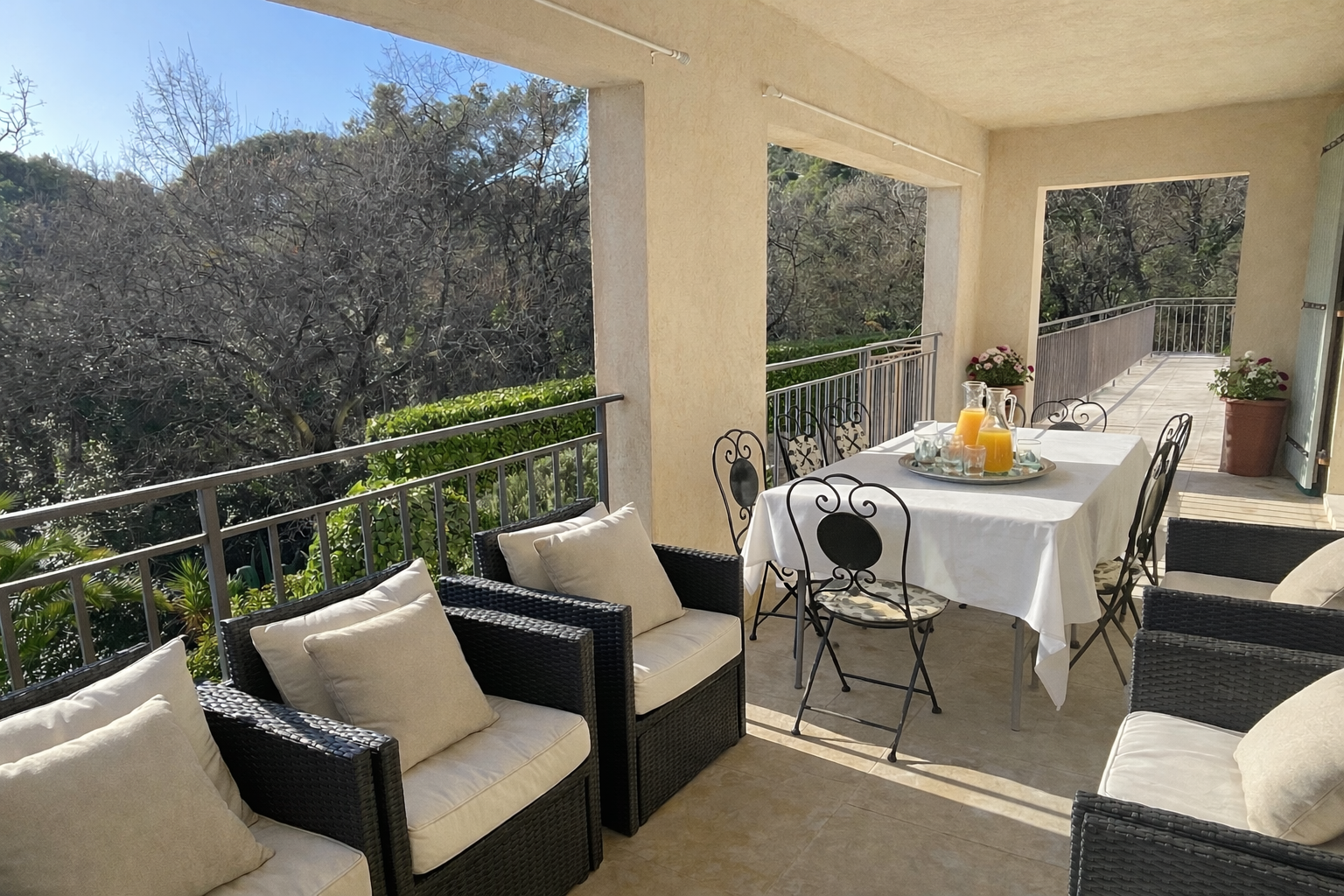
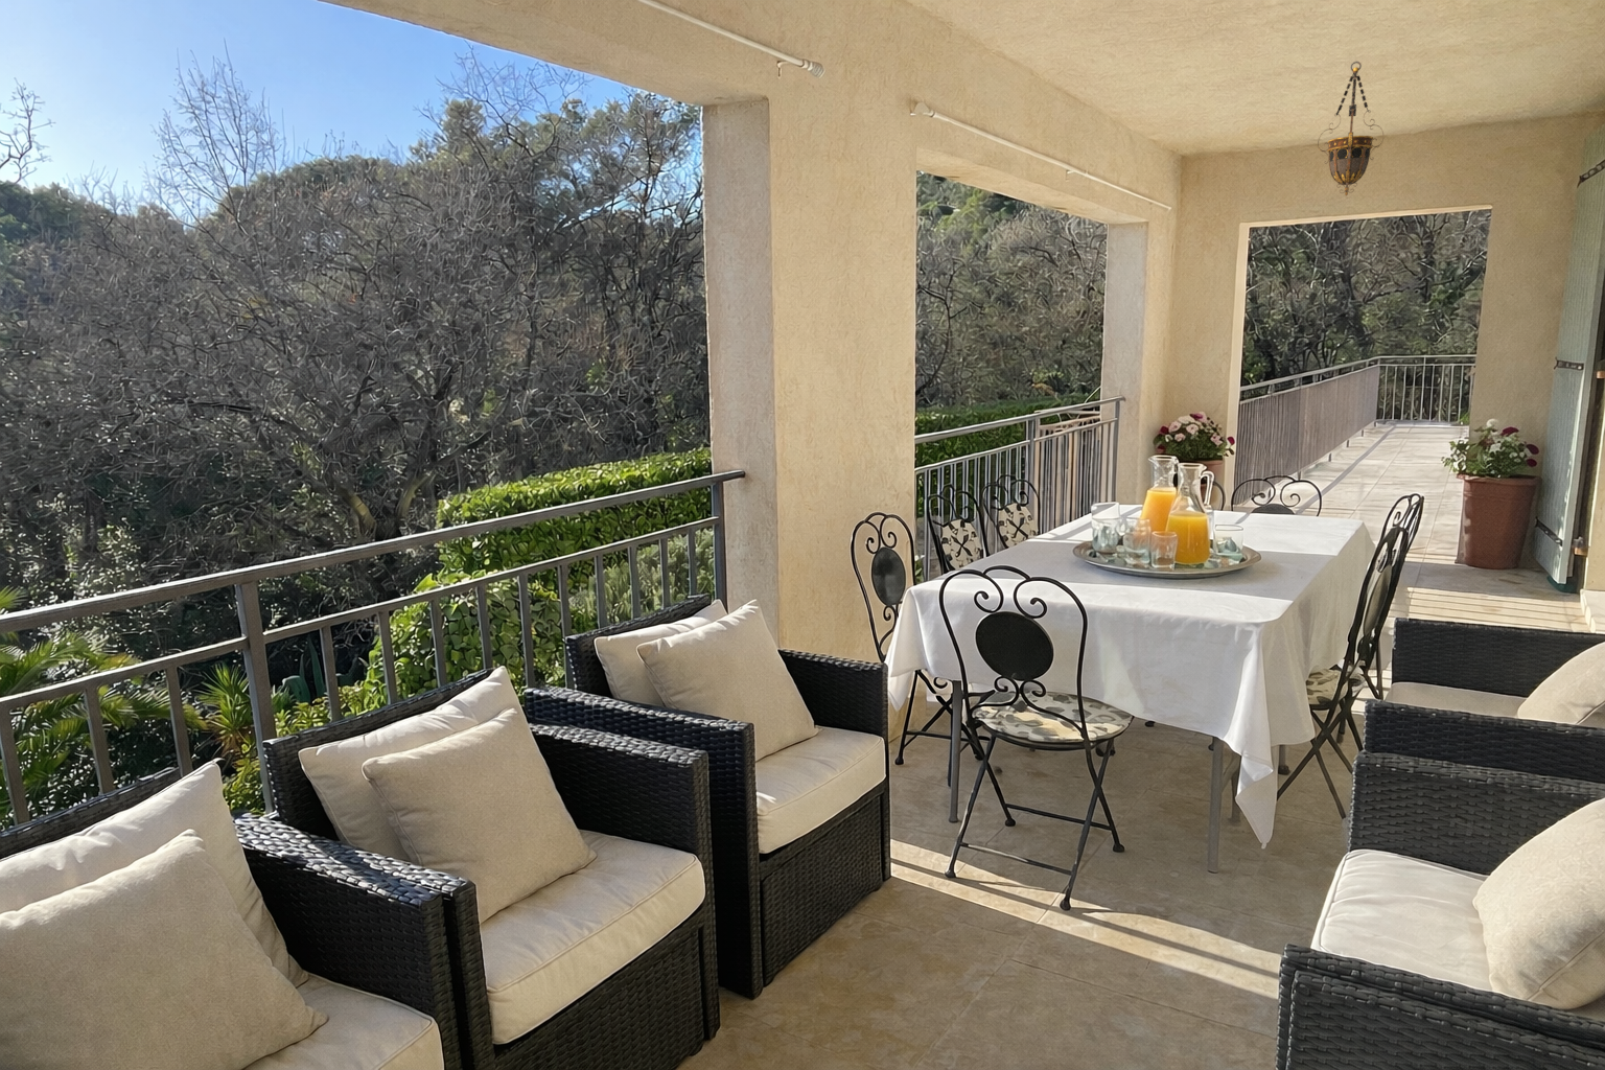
+ hanging lantern (1351, 129)
